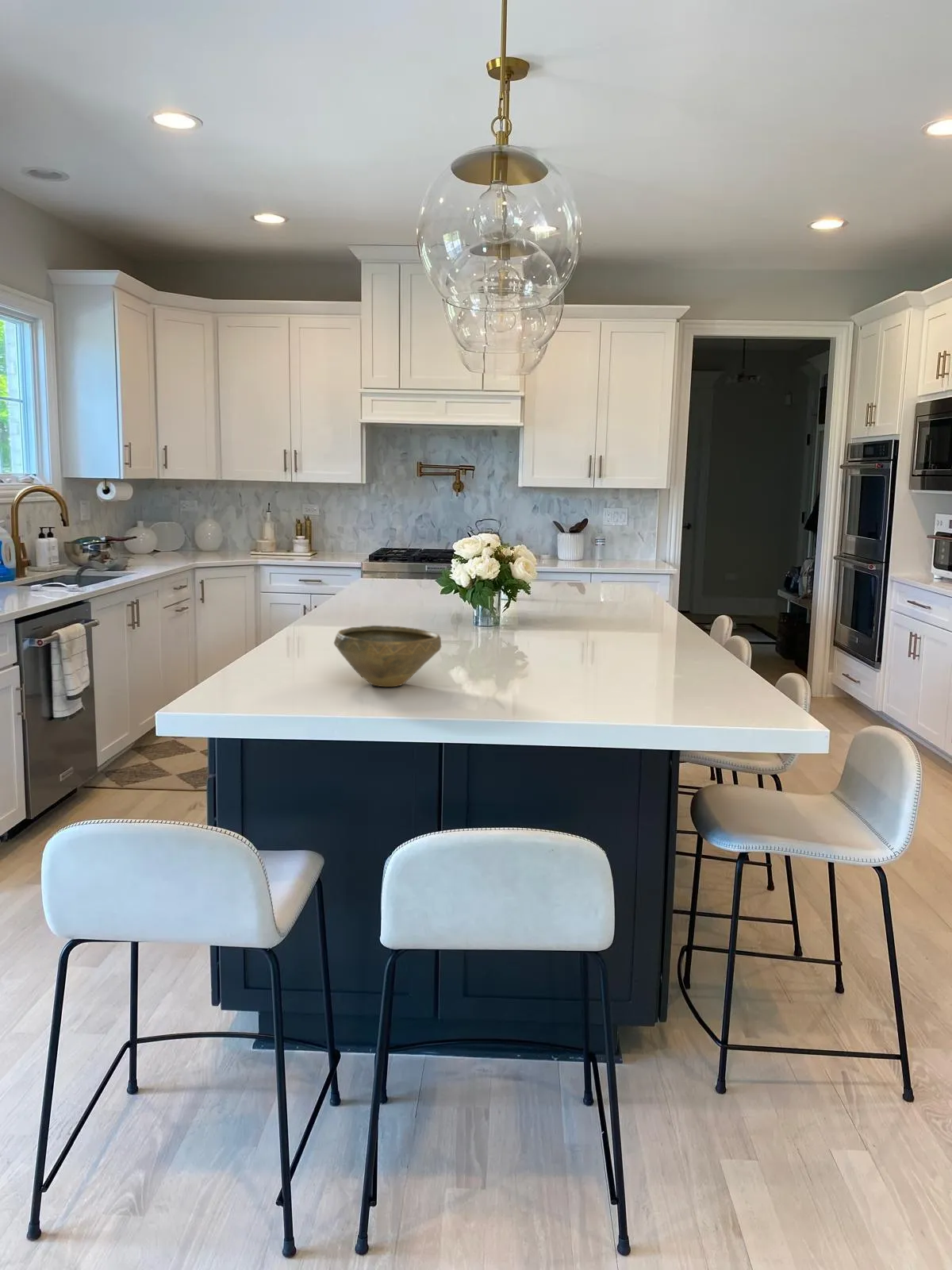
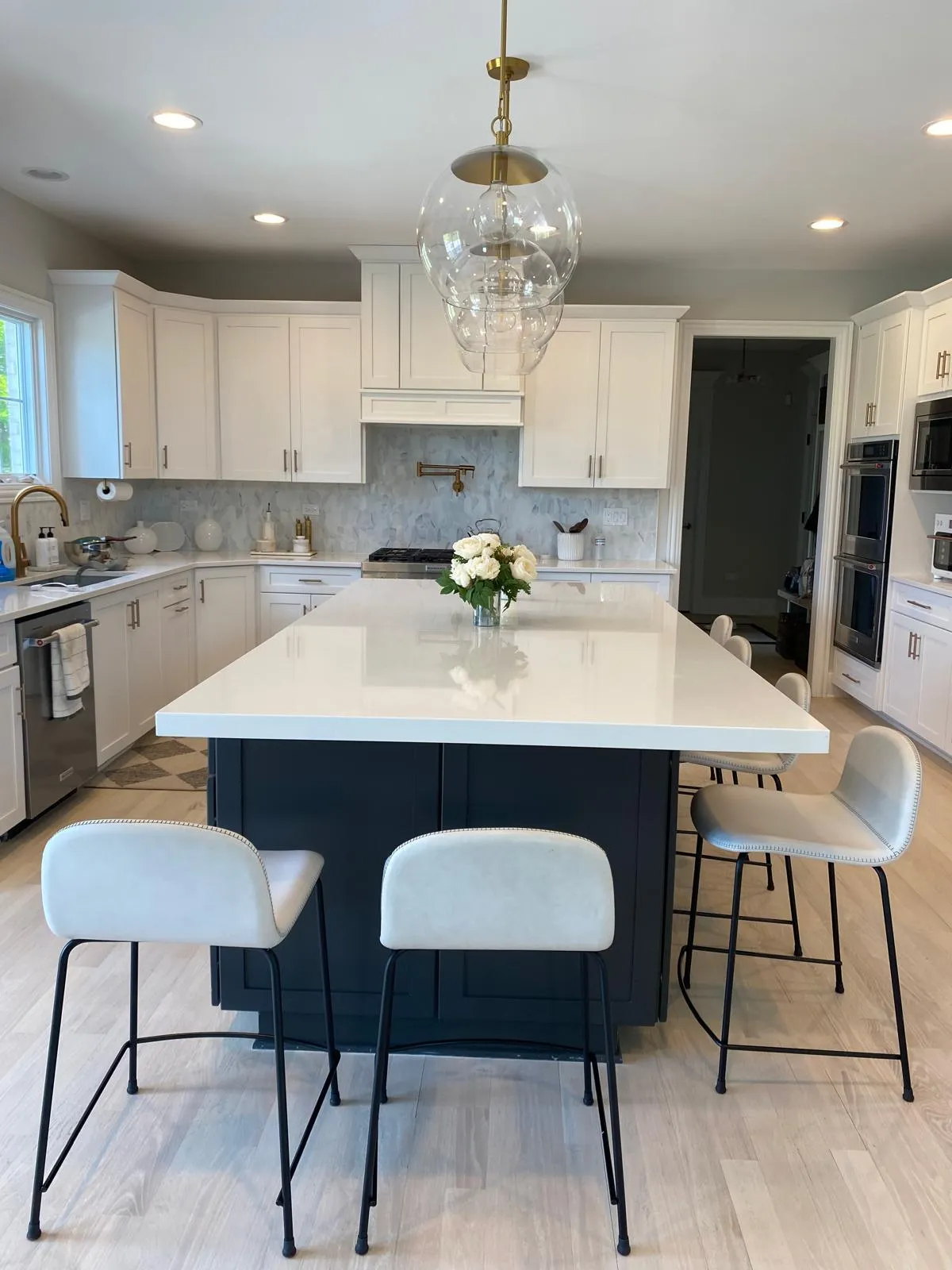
- bowl (387, 658)
